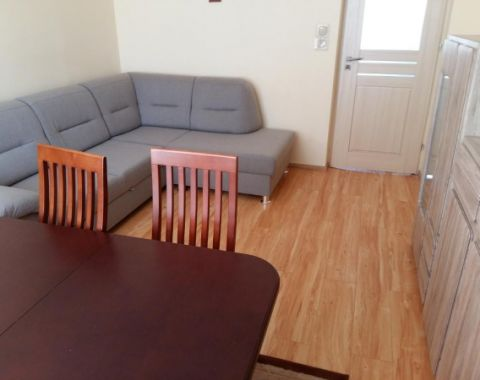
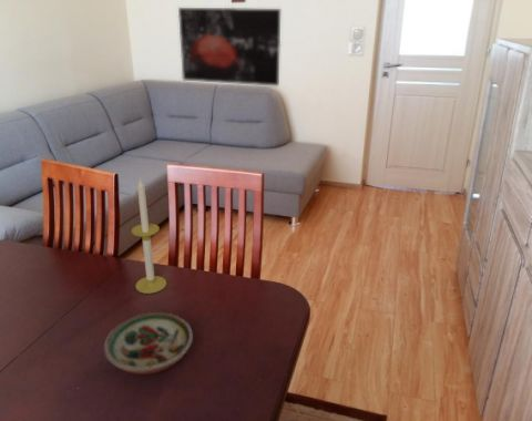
+ decorative bowl (150, 346)
+ candle (145, 234)
+ wall art (228, 47)
